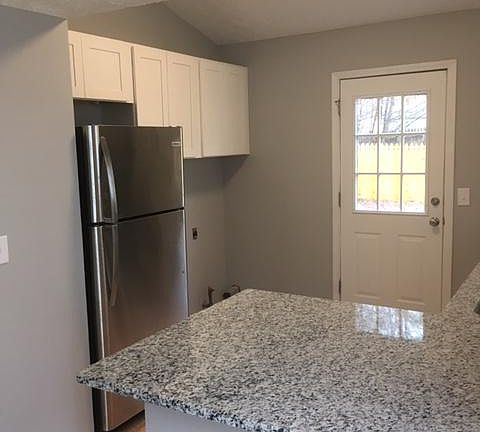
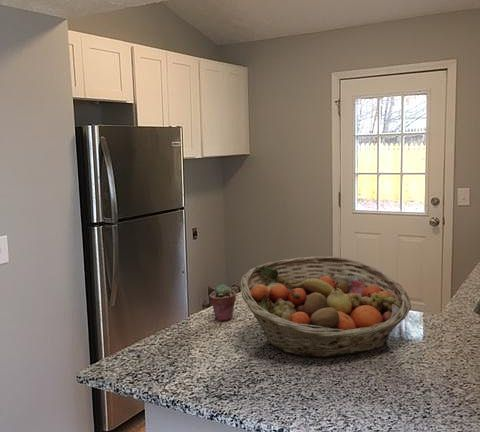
+ potted succulent (223, 301)
+ fruit basket (324, 303)
